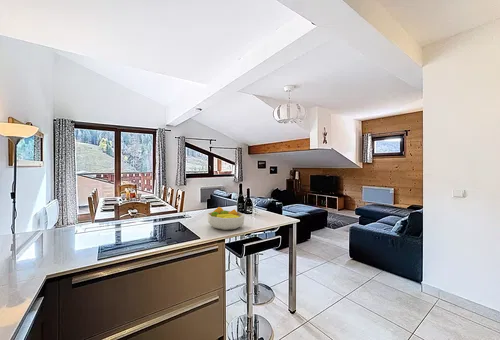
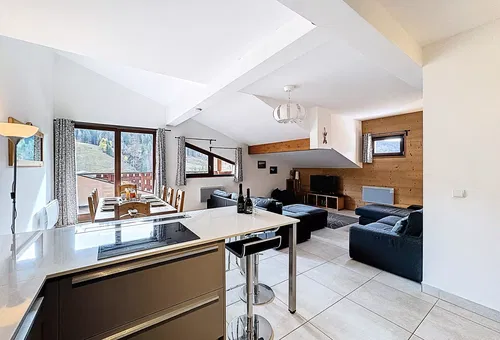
- fruit bowl (225, 217)
